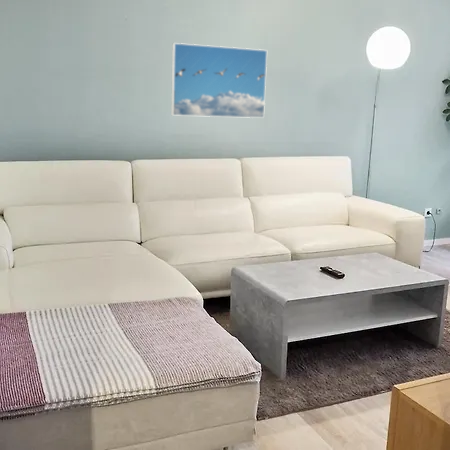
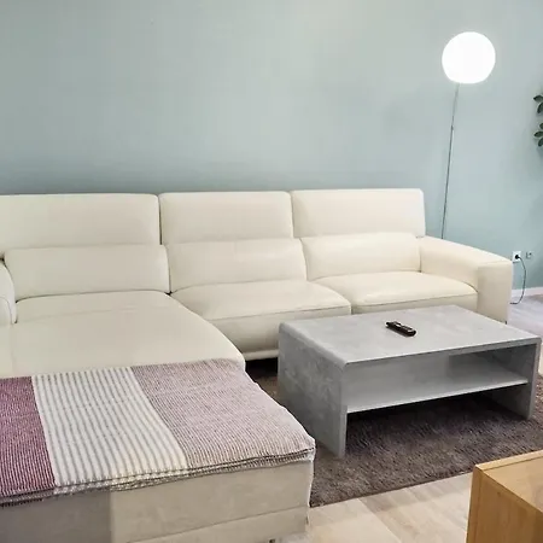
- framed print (220, 82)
